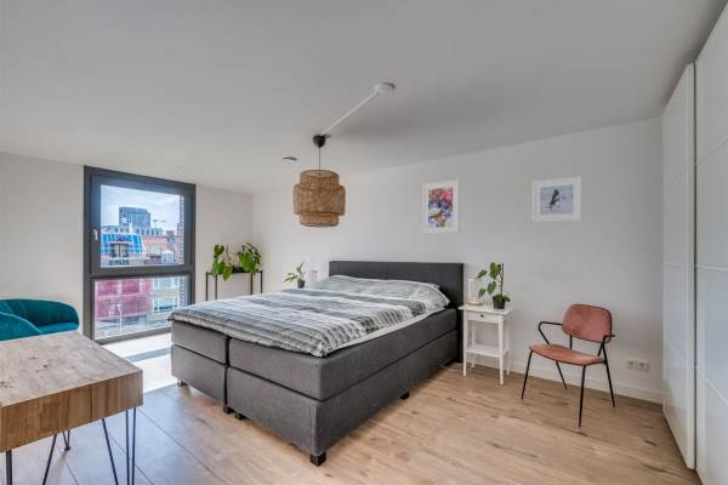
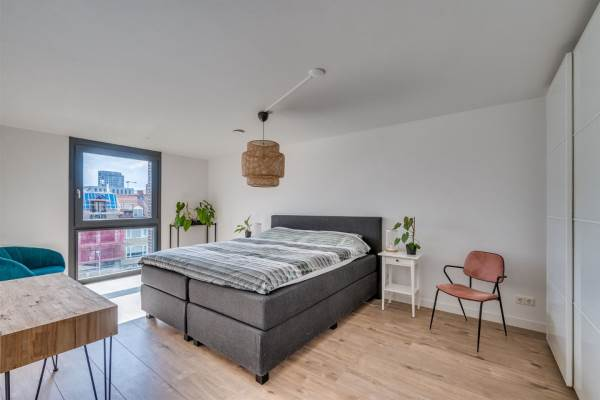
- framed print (440, 207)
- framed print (556, 200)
